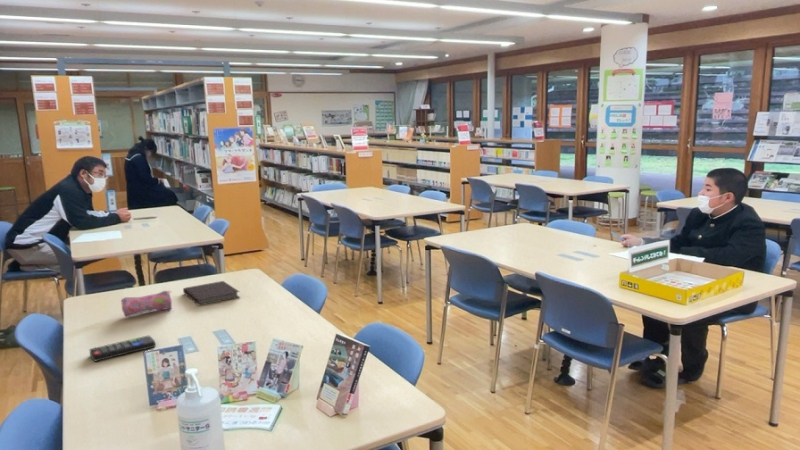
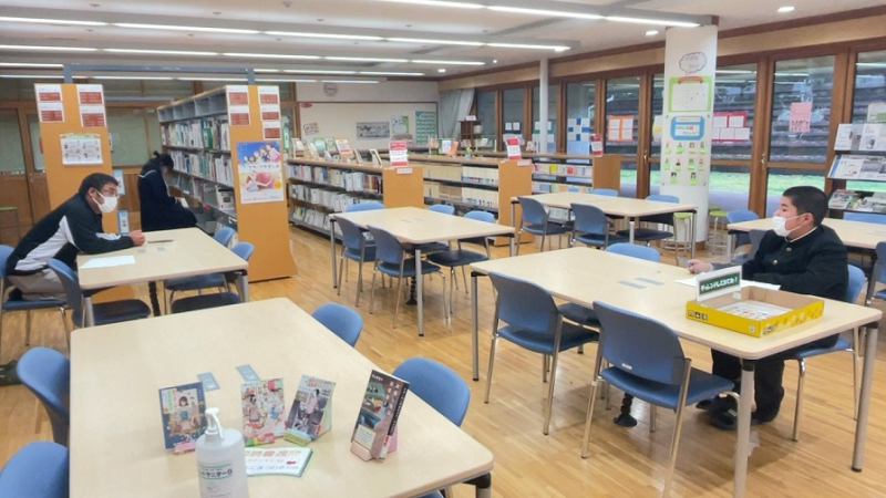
- pencil case (147, 303)
- notebook (211, 292)
- remote control (123, 347)
